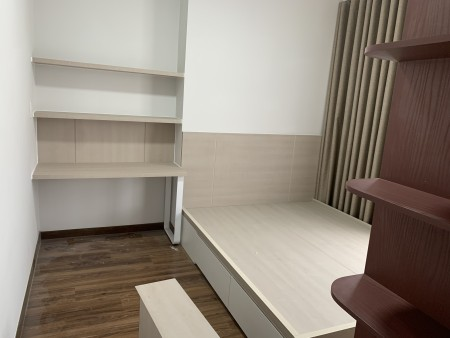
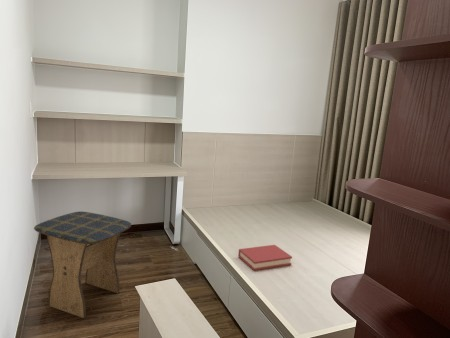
+ stool (84, 262)
+ hardback book (264, 256)
